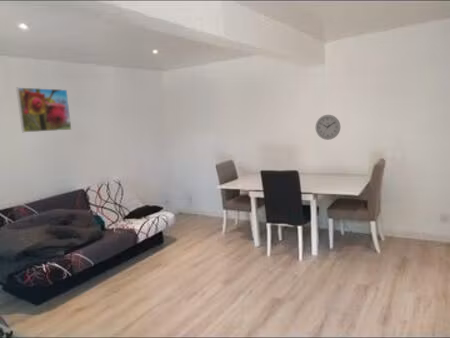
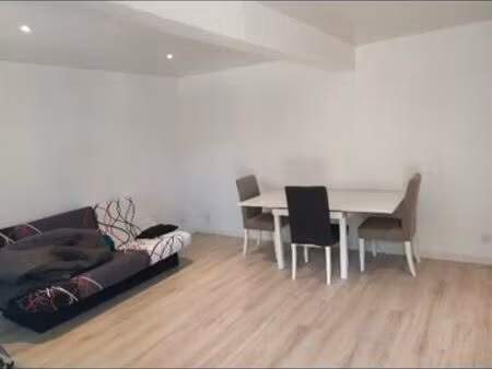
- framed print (45, 110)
- wall clock (327, 127)
